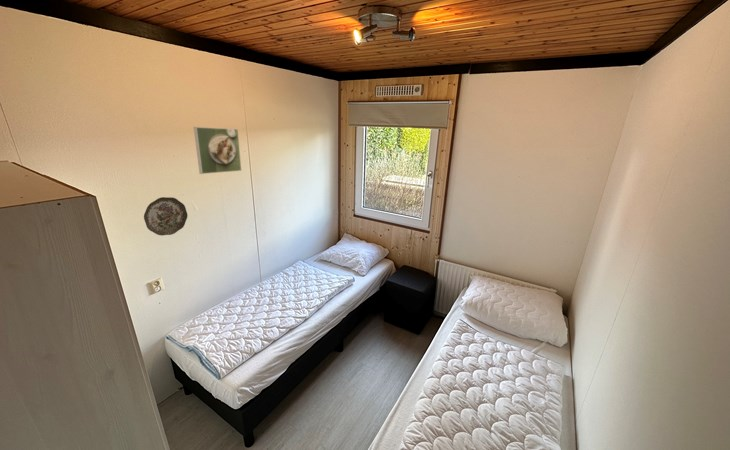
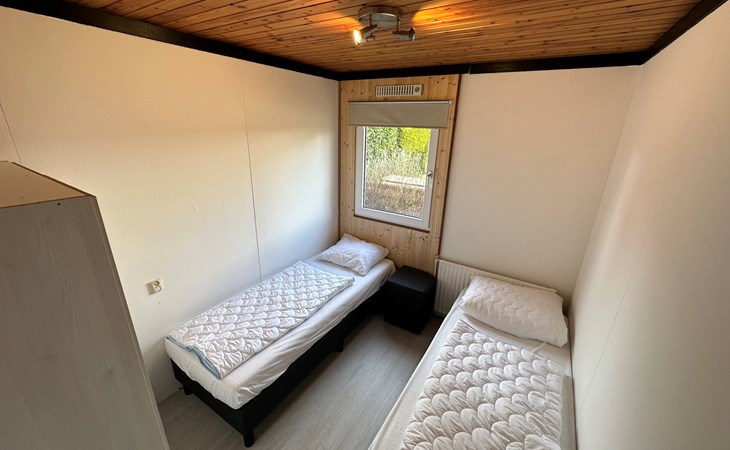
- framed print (219, 150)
- decorative plate (166, 216)
